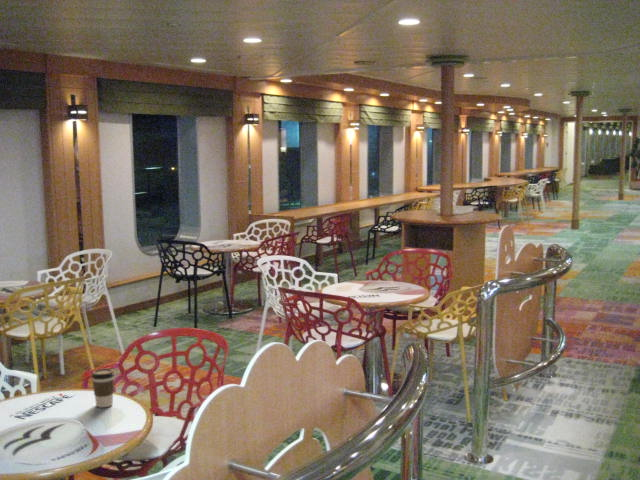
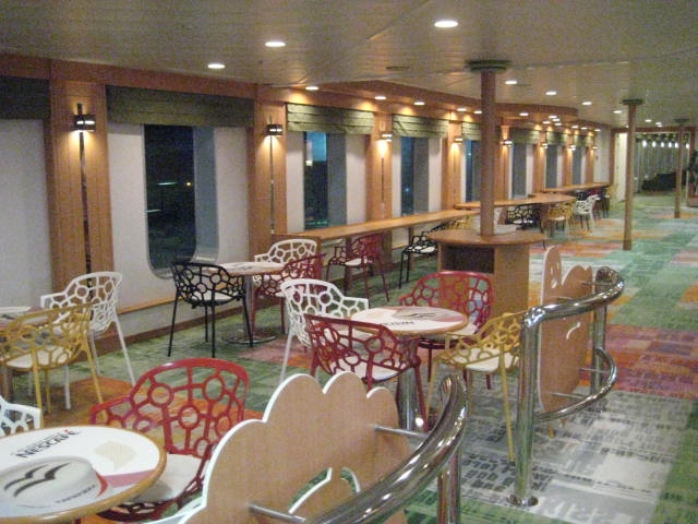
- coffee cup (103, 388)
